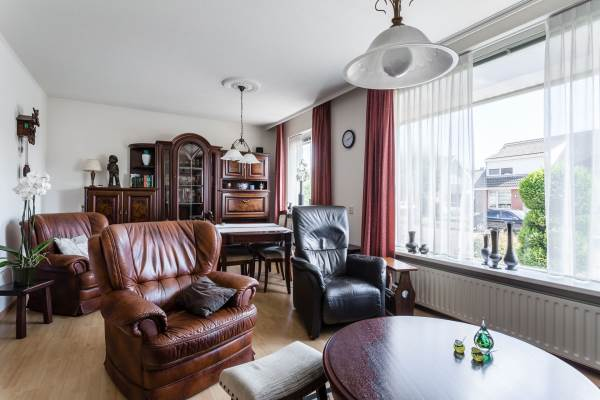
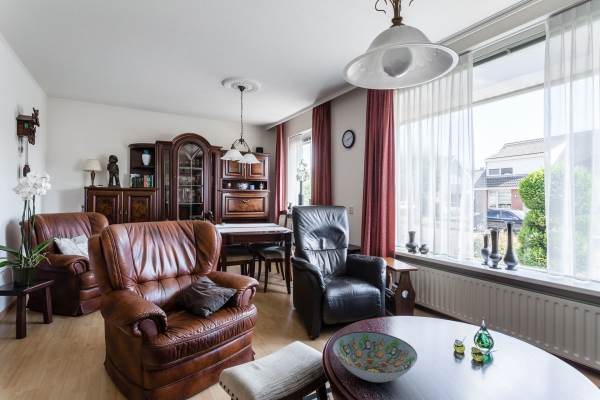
+ decorative bowl (373, 361)
